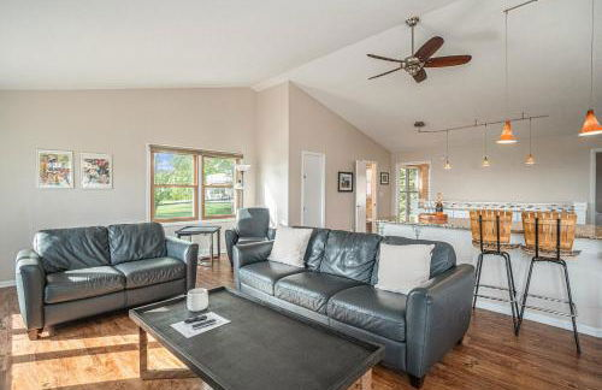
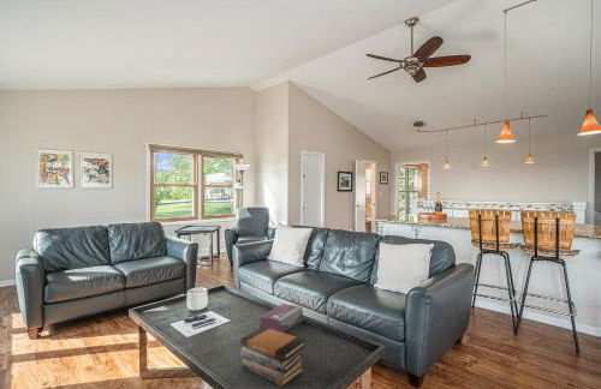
+ tissue box (281, 317)
+ book stack (272, 353)
